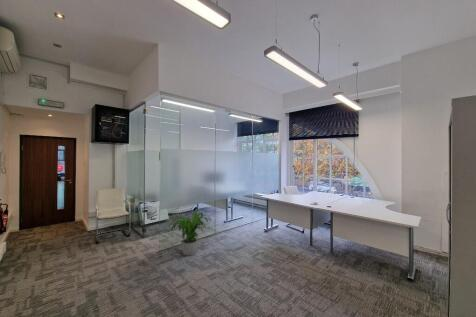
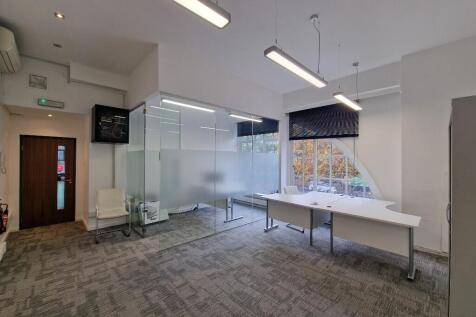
- potted plant (191, 233)
